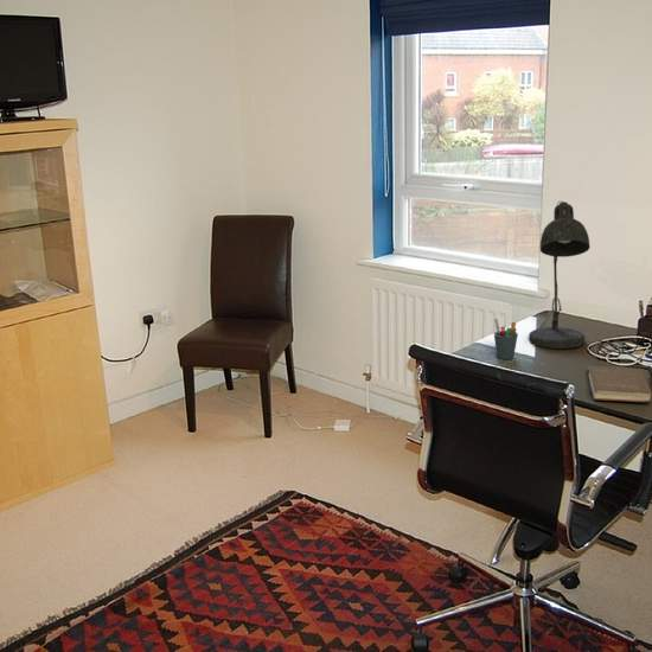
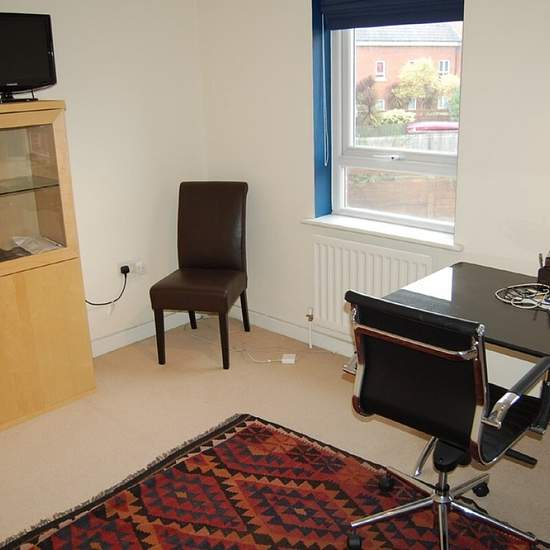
- pen holder (505, 338)
- desk lamp (556, 273)
- book (618, 383)
